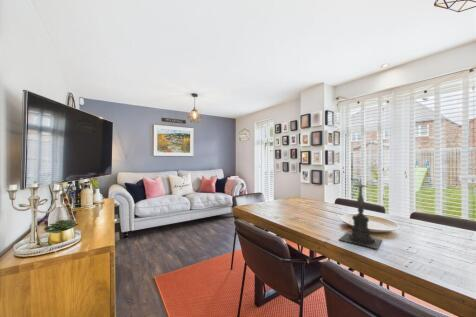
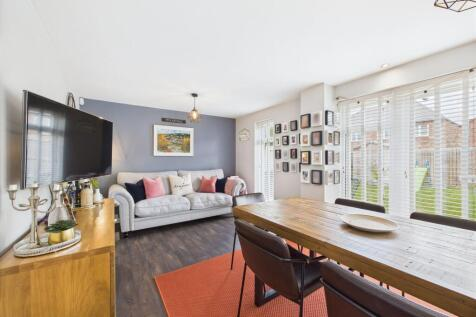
- candle holder (360, 208)
